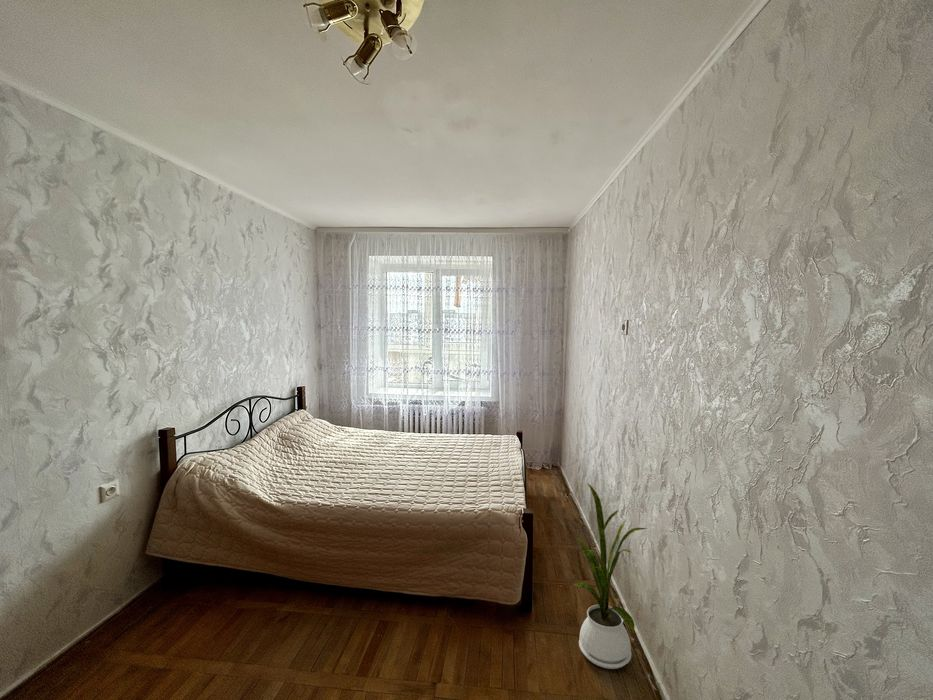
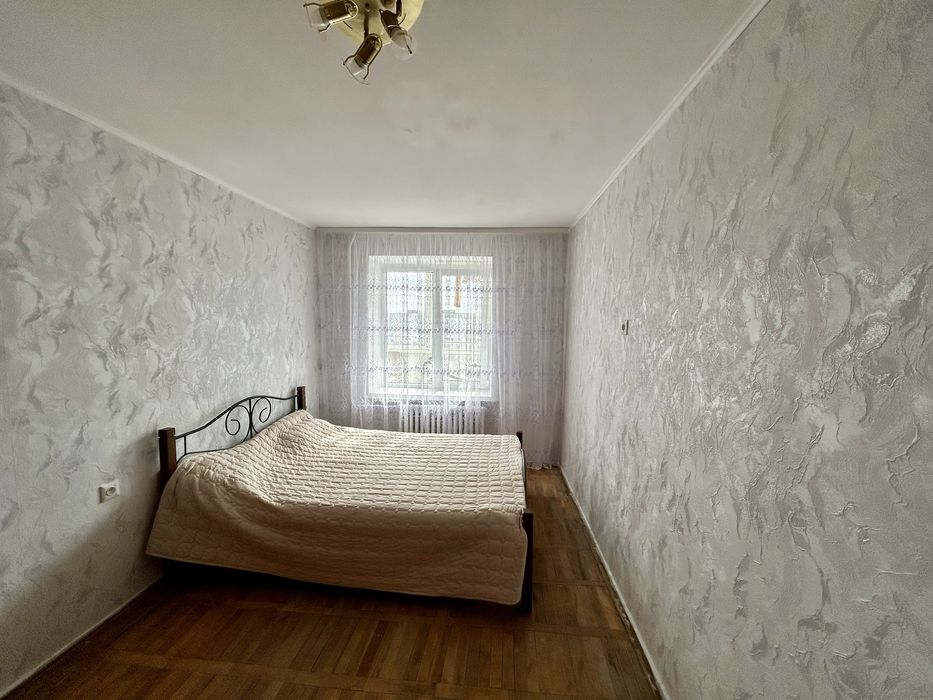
- house plant (604, 574)
